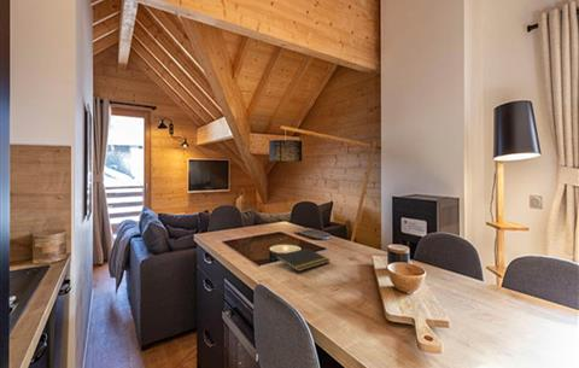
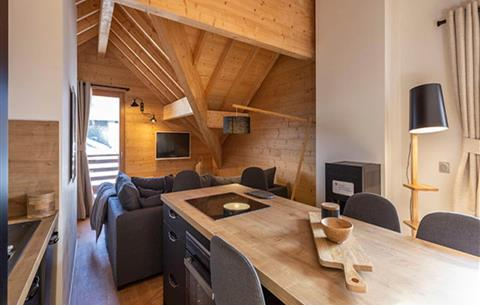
- notepad (303, 258)
